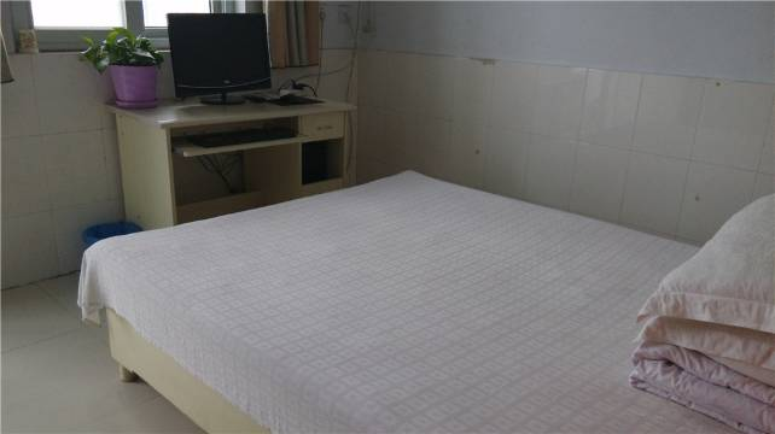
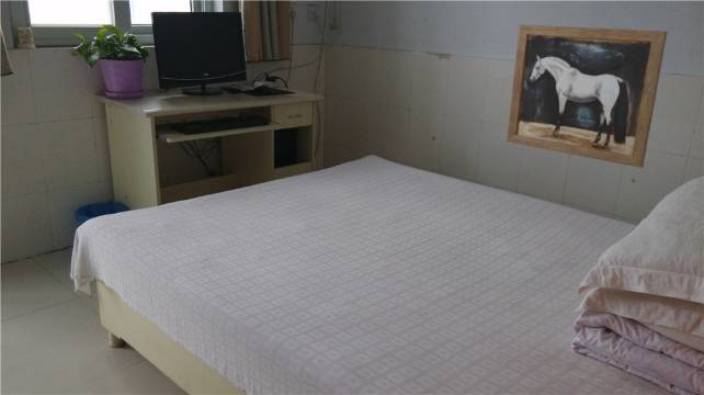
+ wall art (578, 92)
